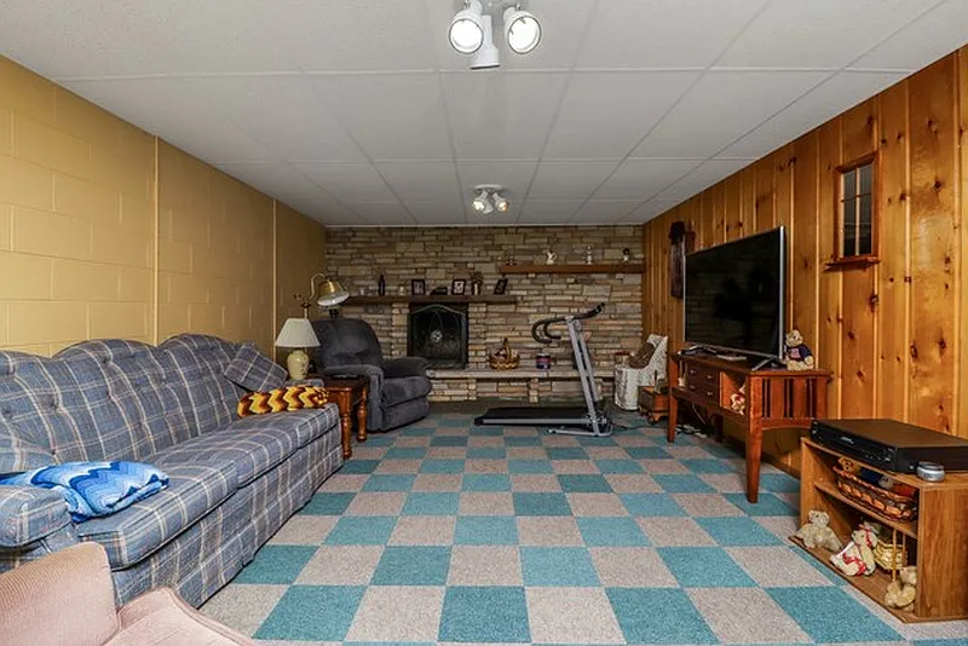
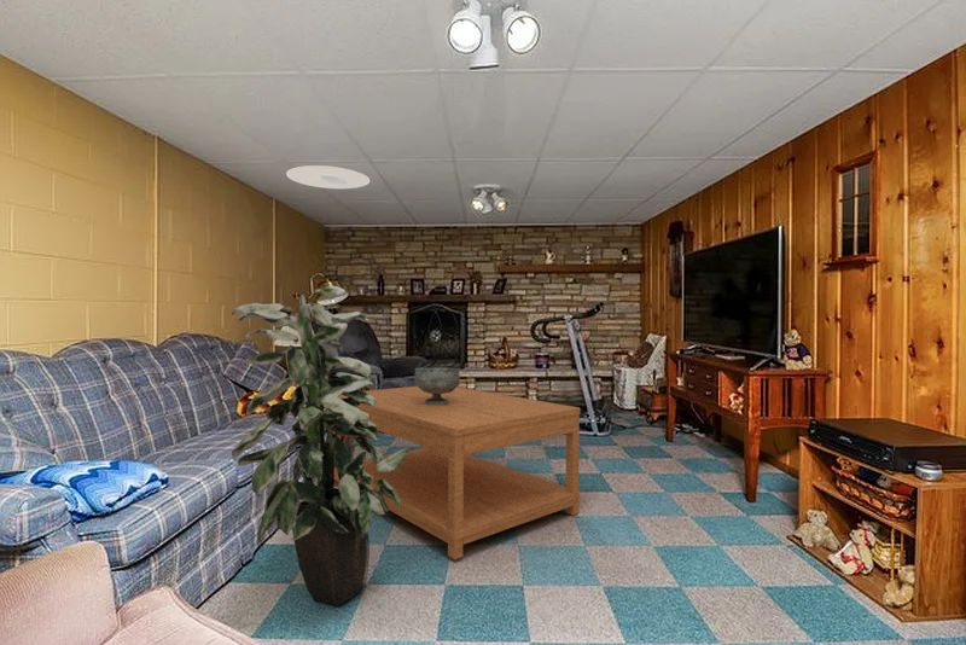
+ ceiling light (328, 174)
+ decorative bowl (437, 385)
+ indoor plant (319, 442)
+ coffee table (444, 449)
